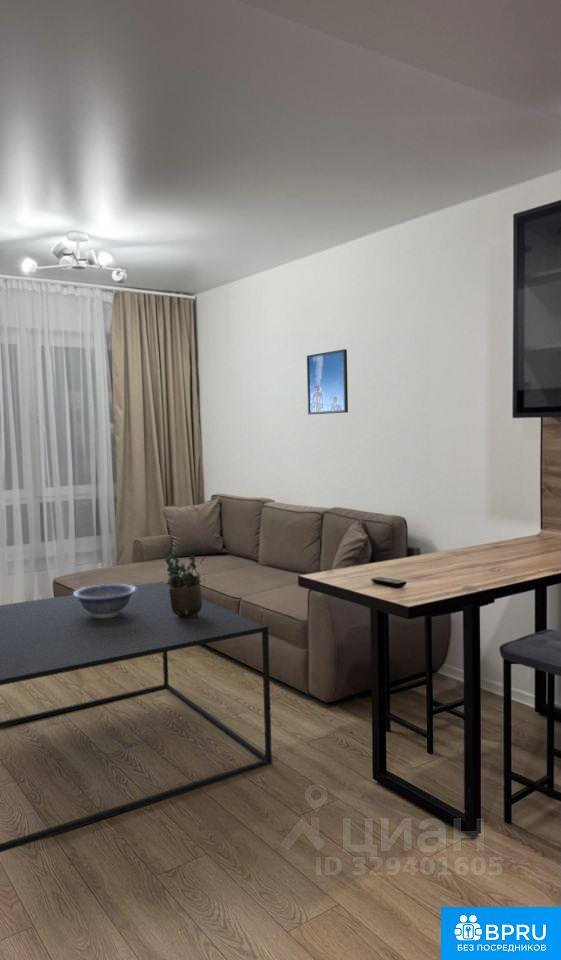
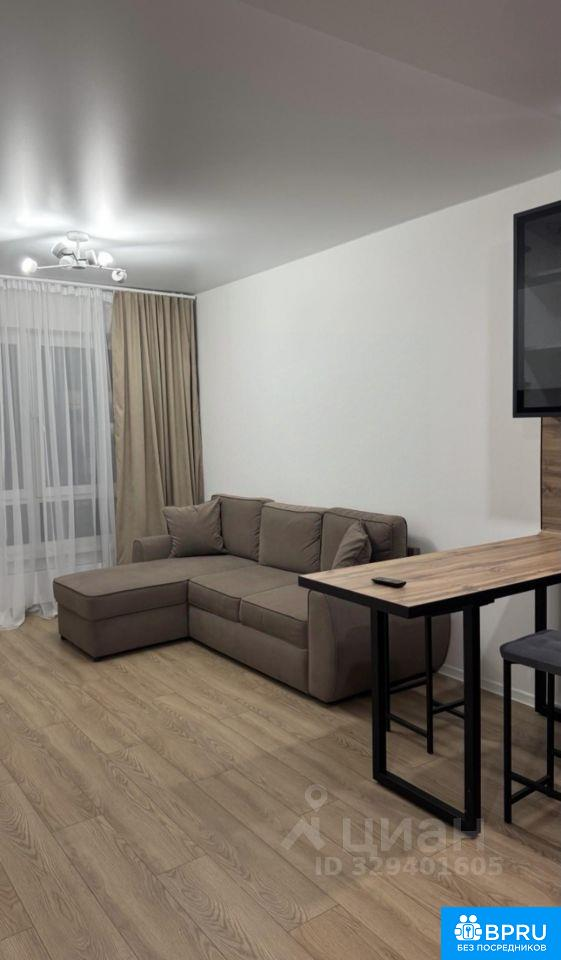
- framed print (326, 383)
- coffee table (102, 698)
- decorative bowl (105, 601)
- potted plant (180, 577)
